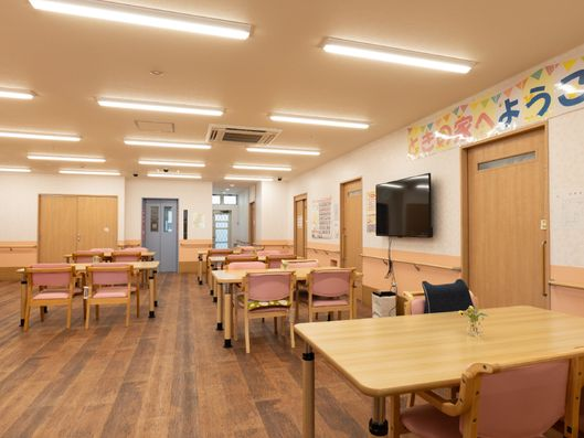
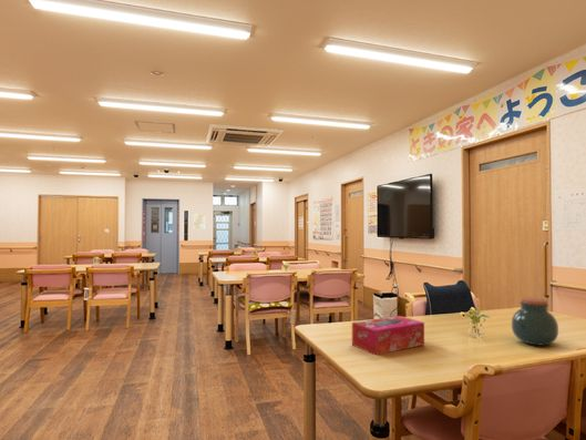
+ jar (534, 320)
+ tissue box (388, 334)
